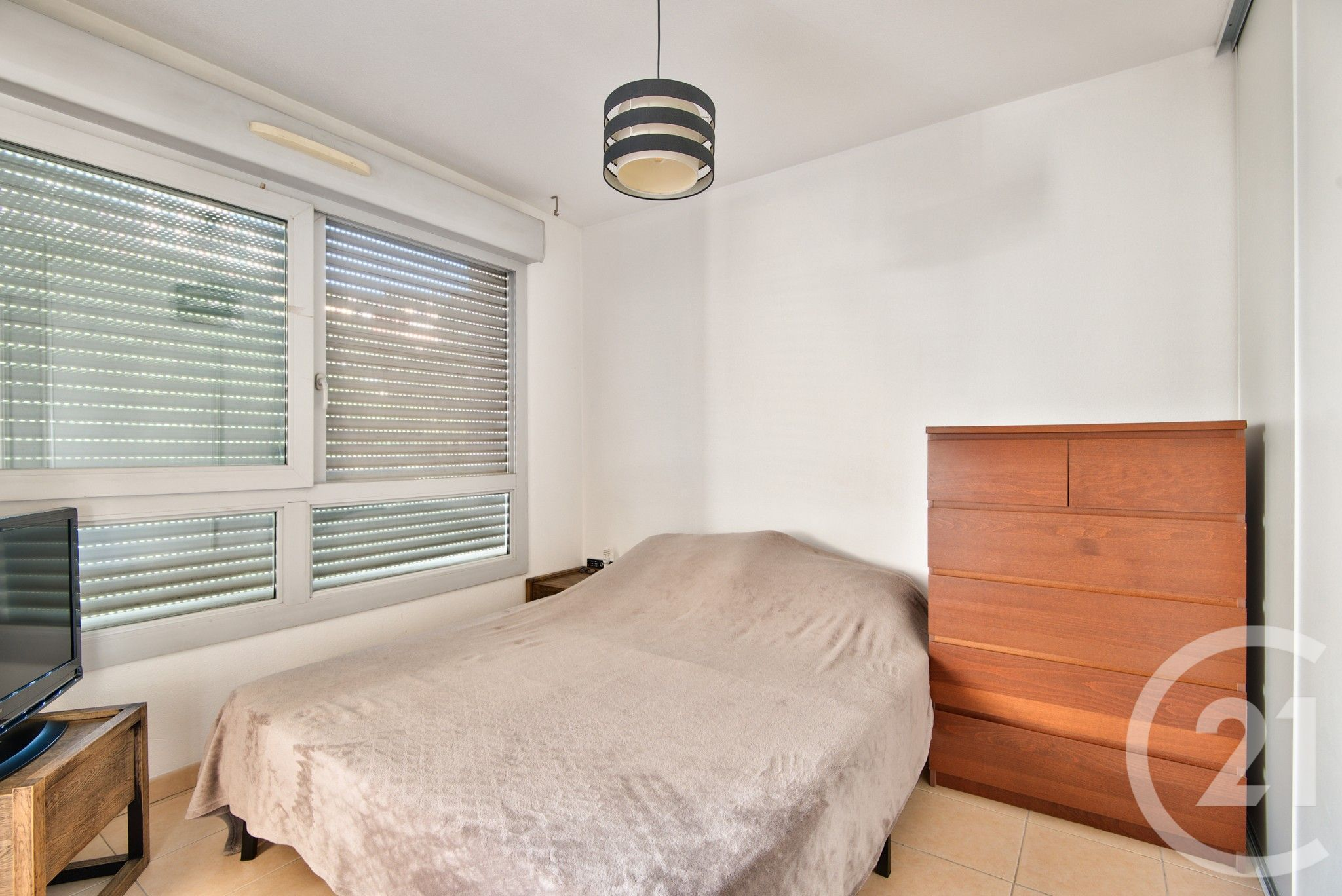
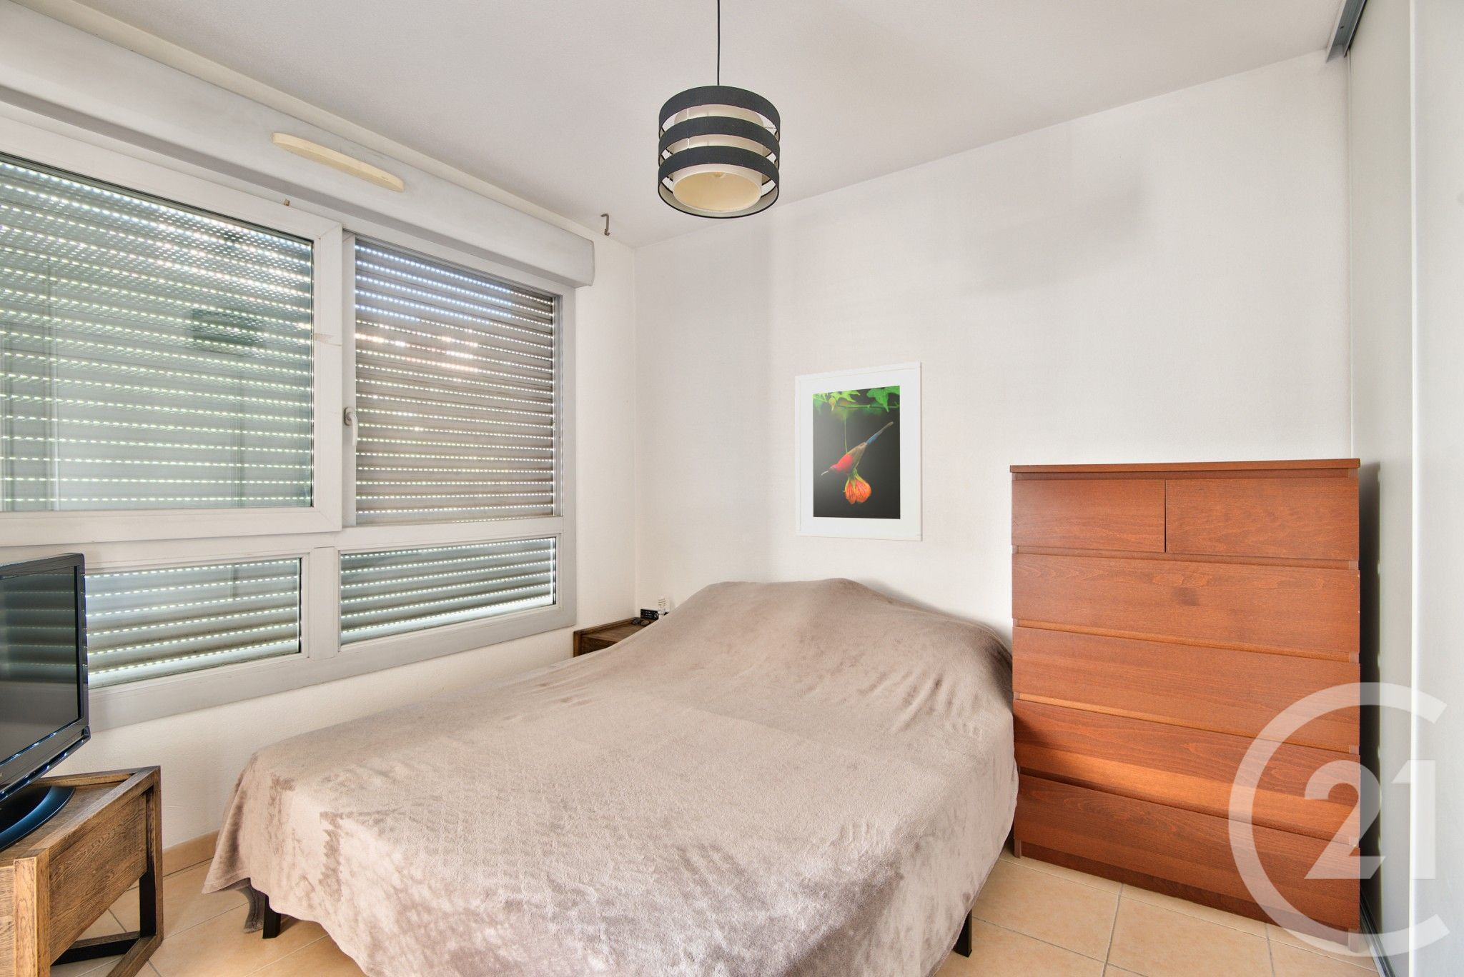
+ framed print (855, 454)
